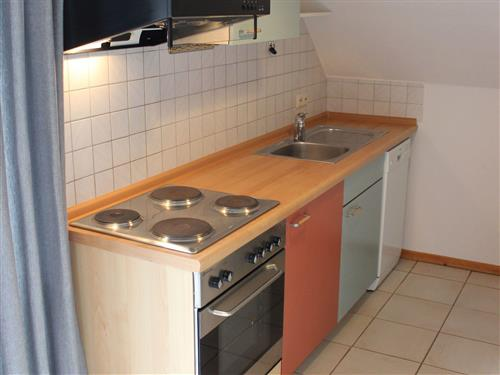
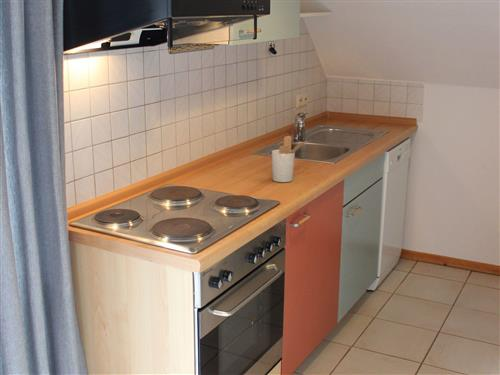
+ utensil holder (289, 159)
